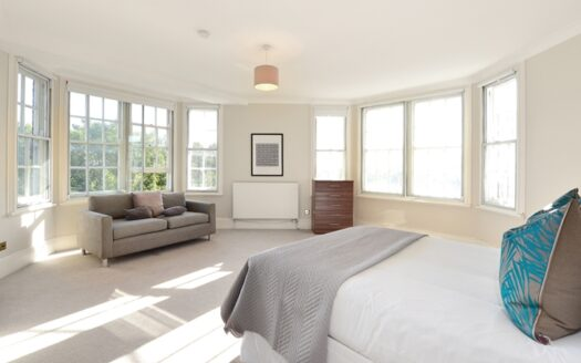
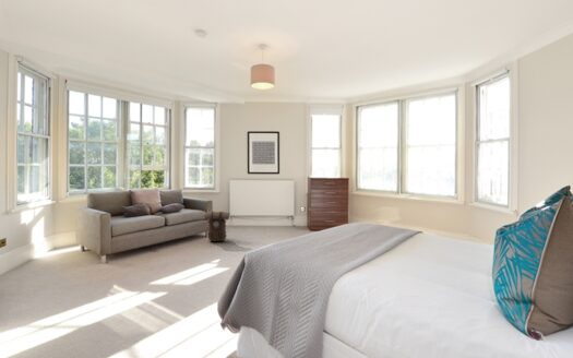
+ backpack (217, 225)
